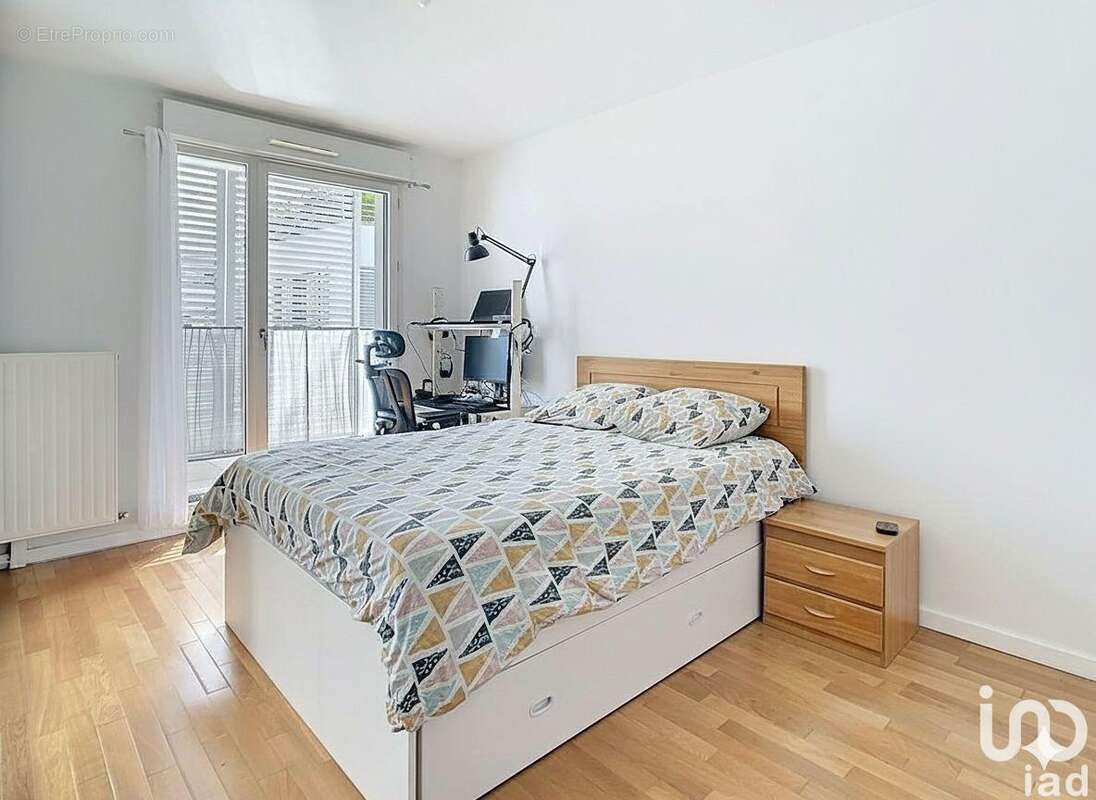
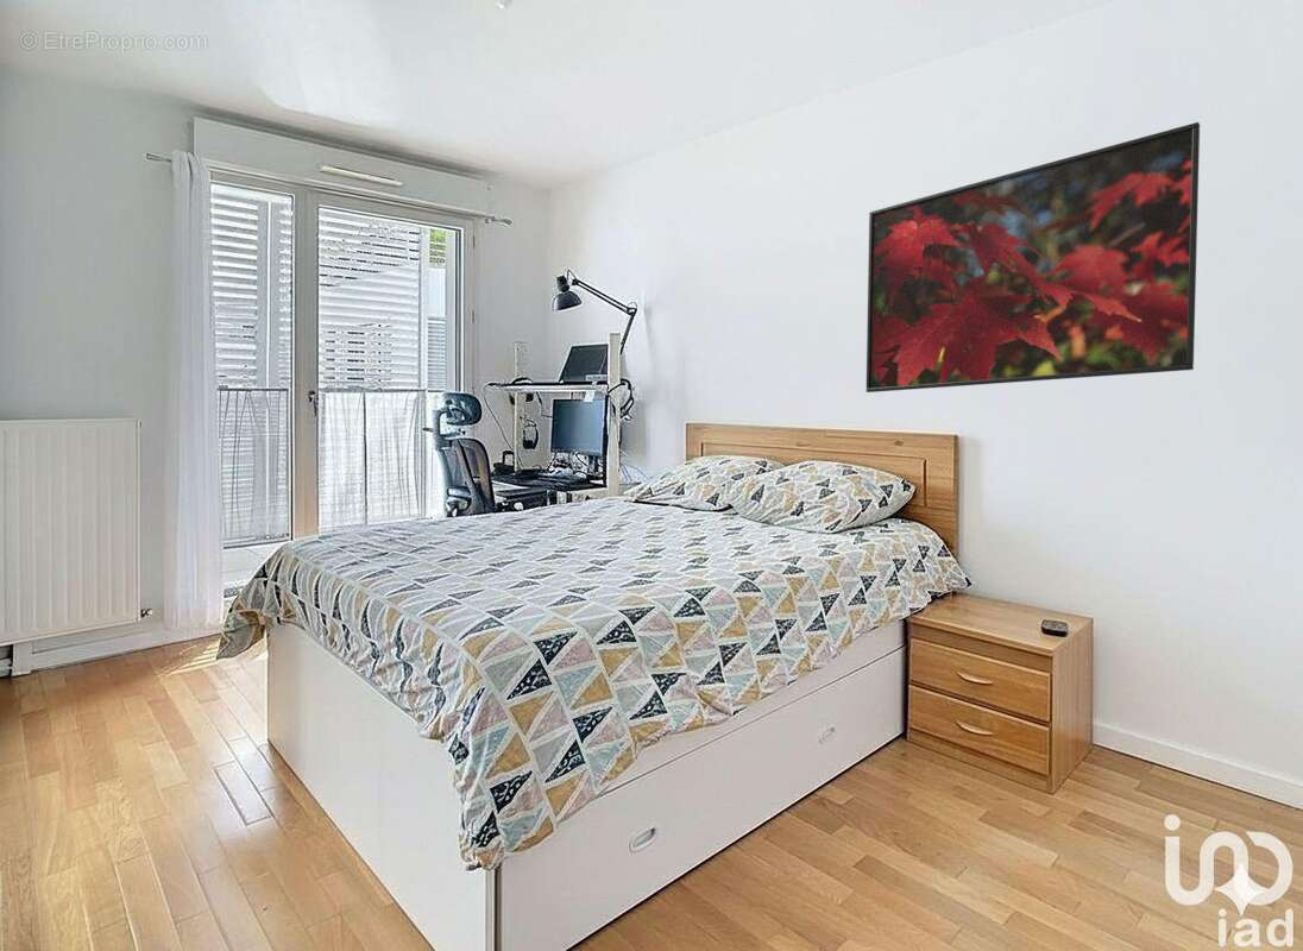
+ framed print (1006, 278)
